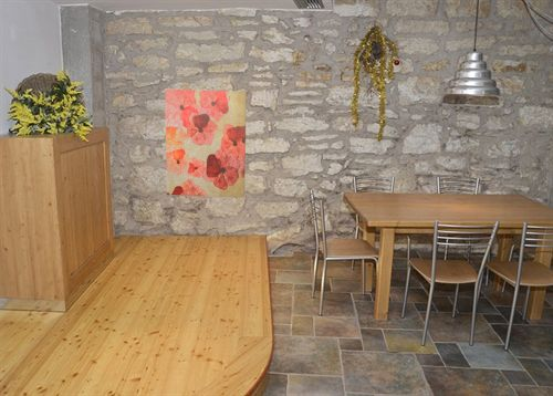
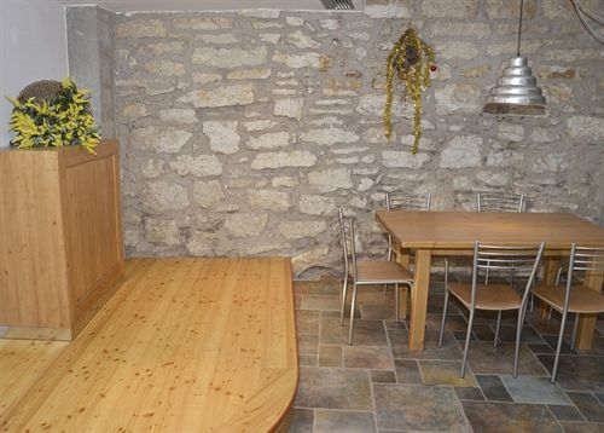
- wall art (206, 144)
